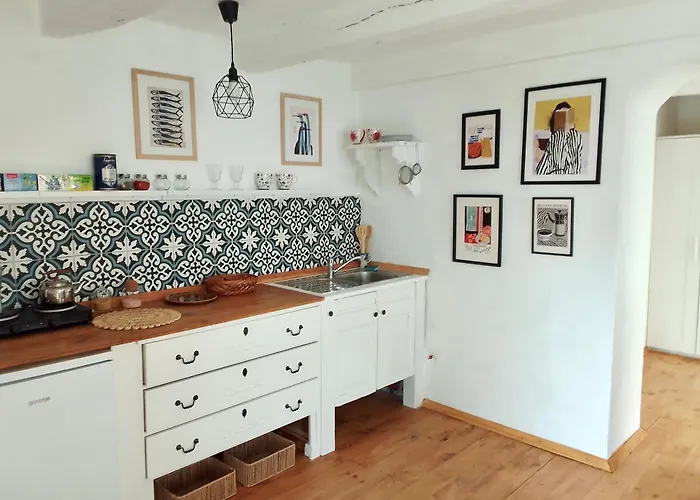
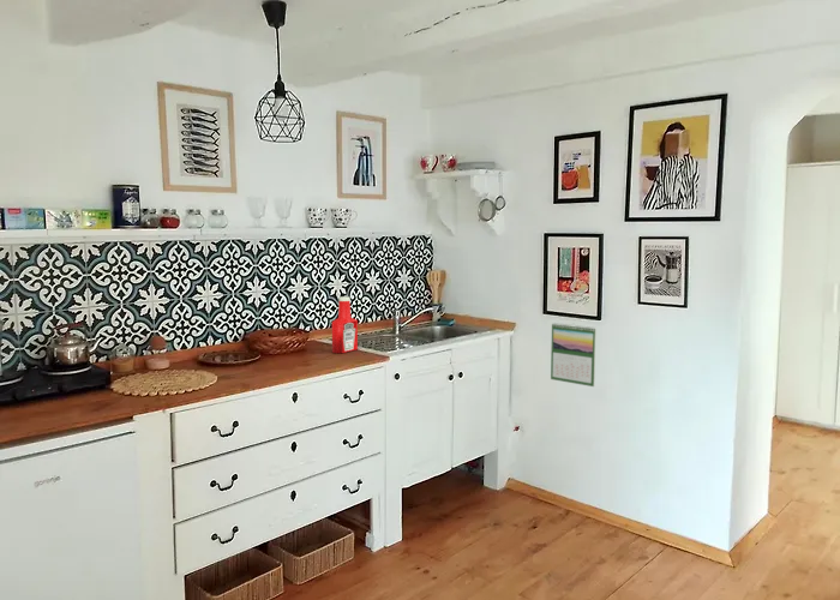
+ soap bottle (344, 324)
+ calendar (572, 353)
